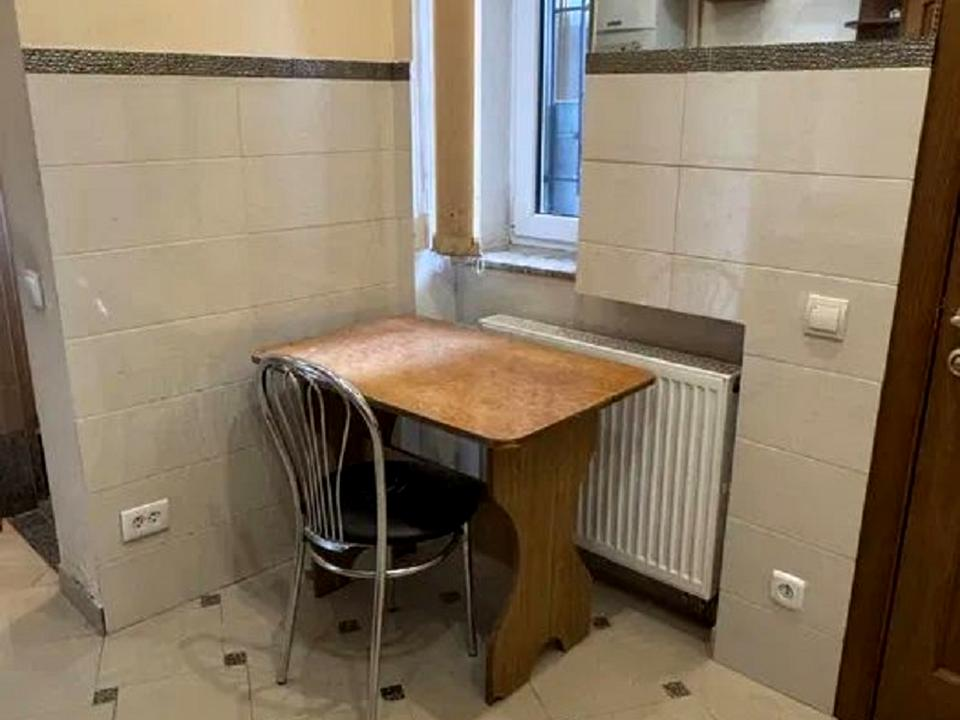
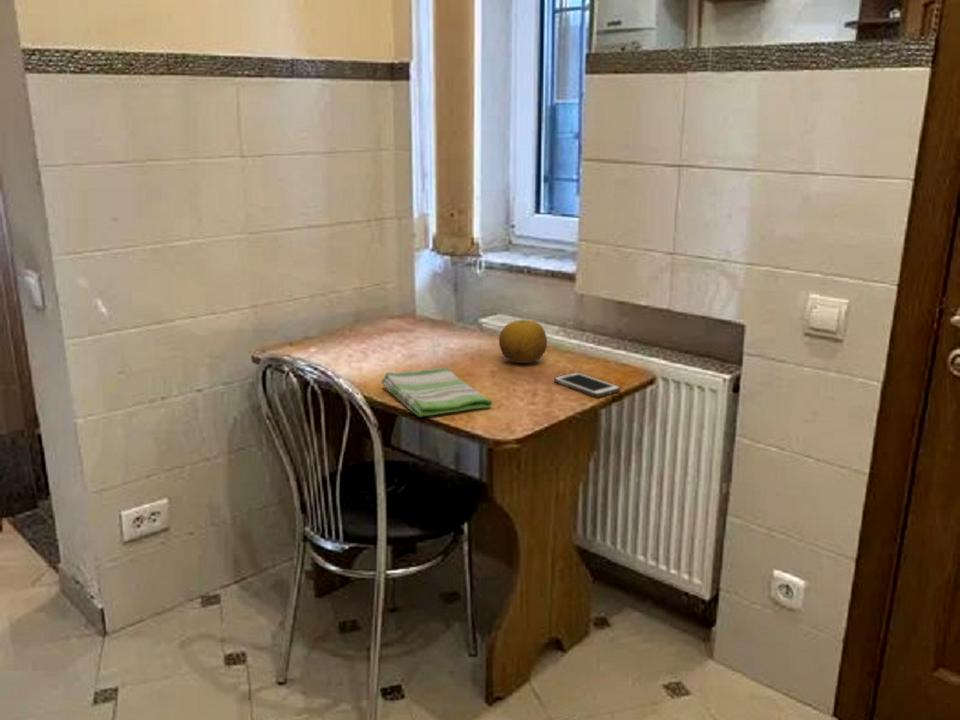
+ cell phone (586, 384)
+ fruit (522, 341)
+ dish towel (435, 389)
